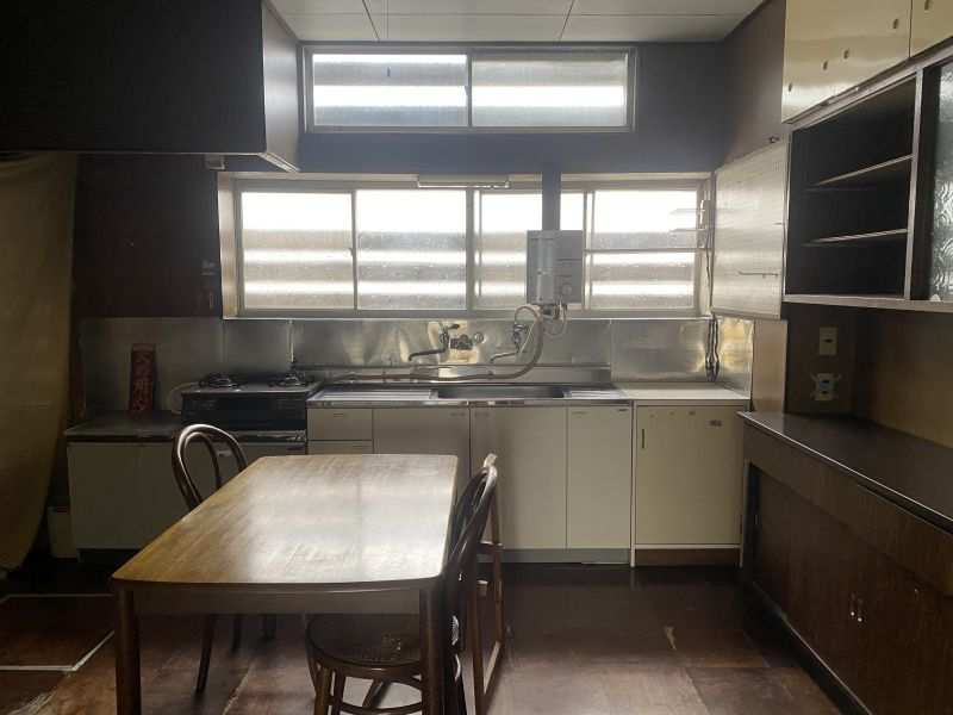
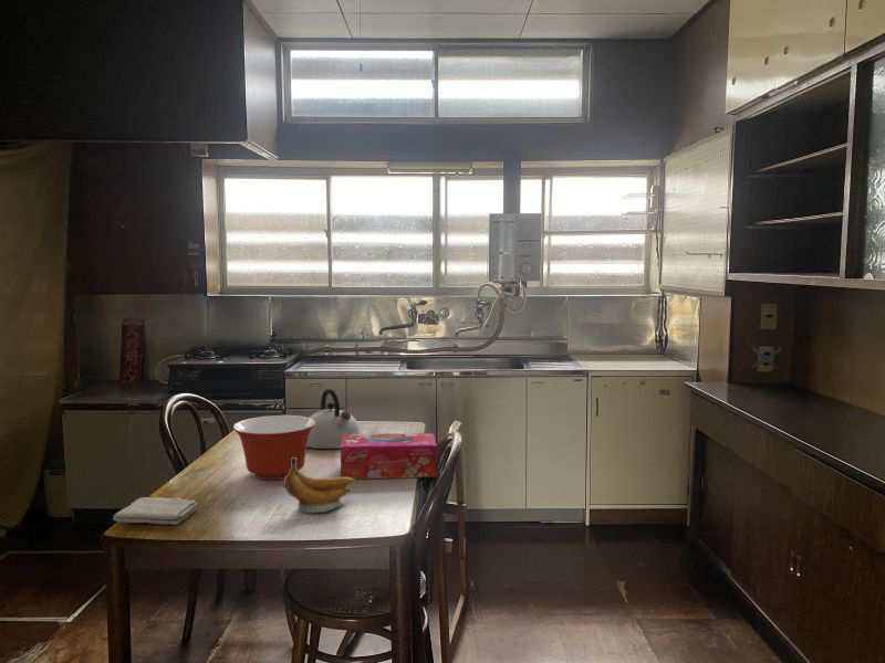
+ tissue box (388, 454)
+ washcloth (157, 509)
+ kettle (332, 415)
+ mixing bowl (275, 449)
+ banana (321, 482)
